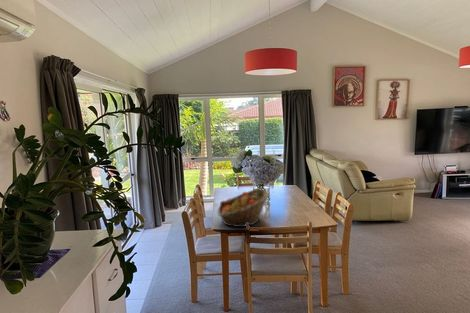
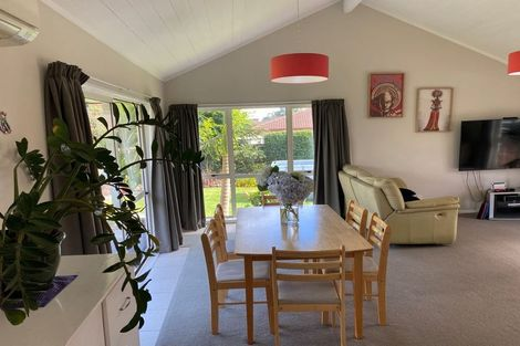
- fruit basket (243, 206)
